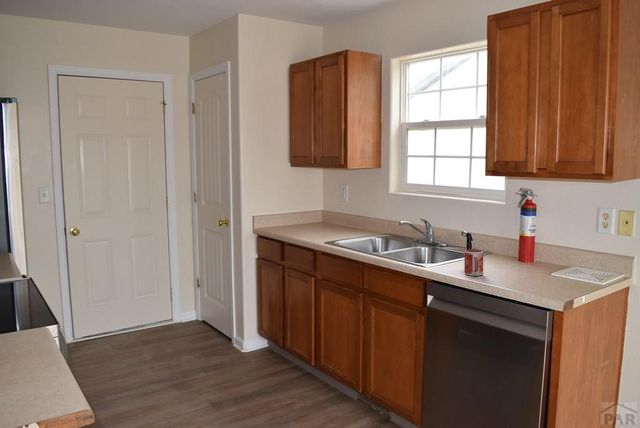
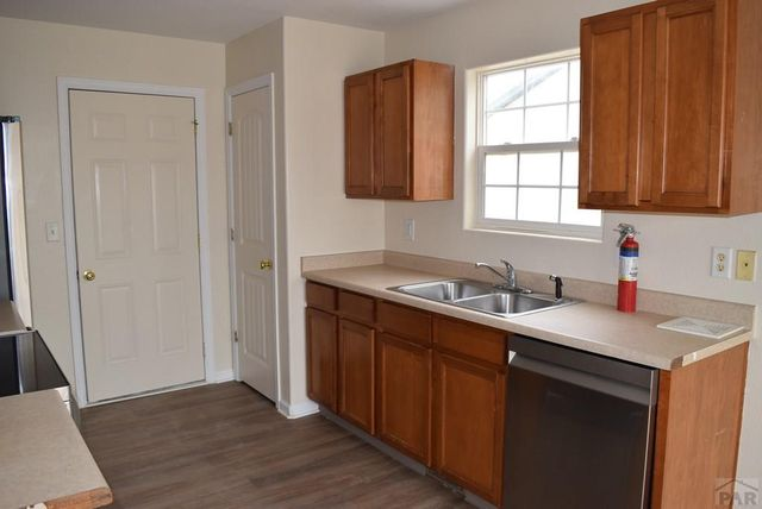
- mug (473, 263)
